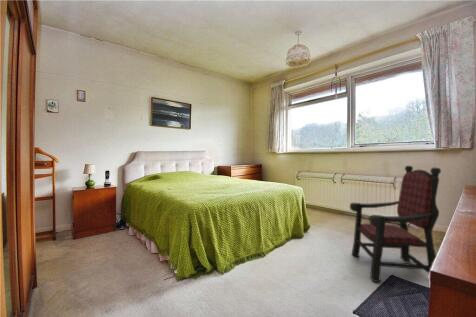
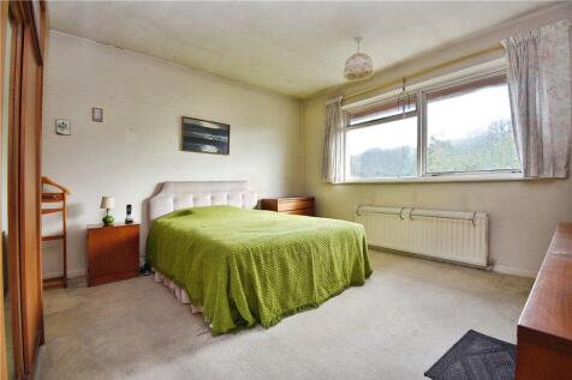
- armchair (391, 217)
